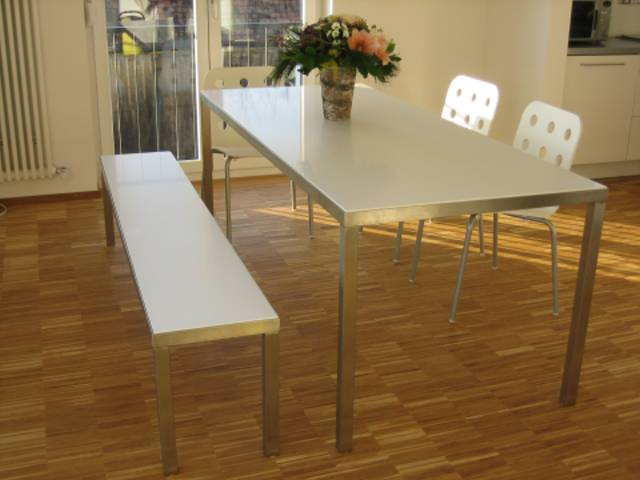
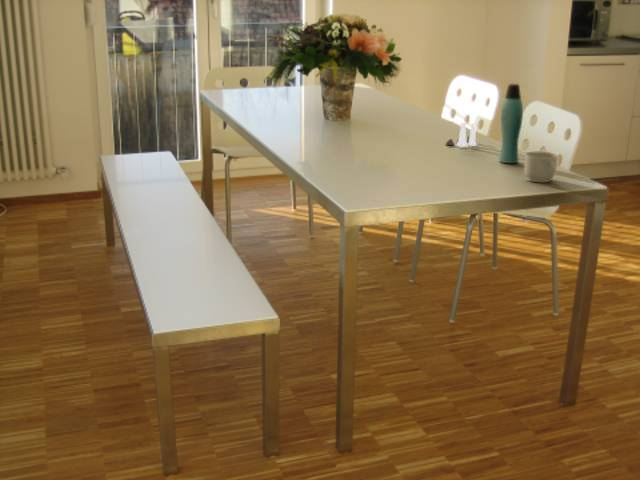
+ mug (542, 168)
+ bottle (511, 123)
+ salt and pepper shaker set (463, 133)
